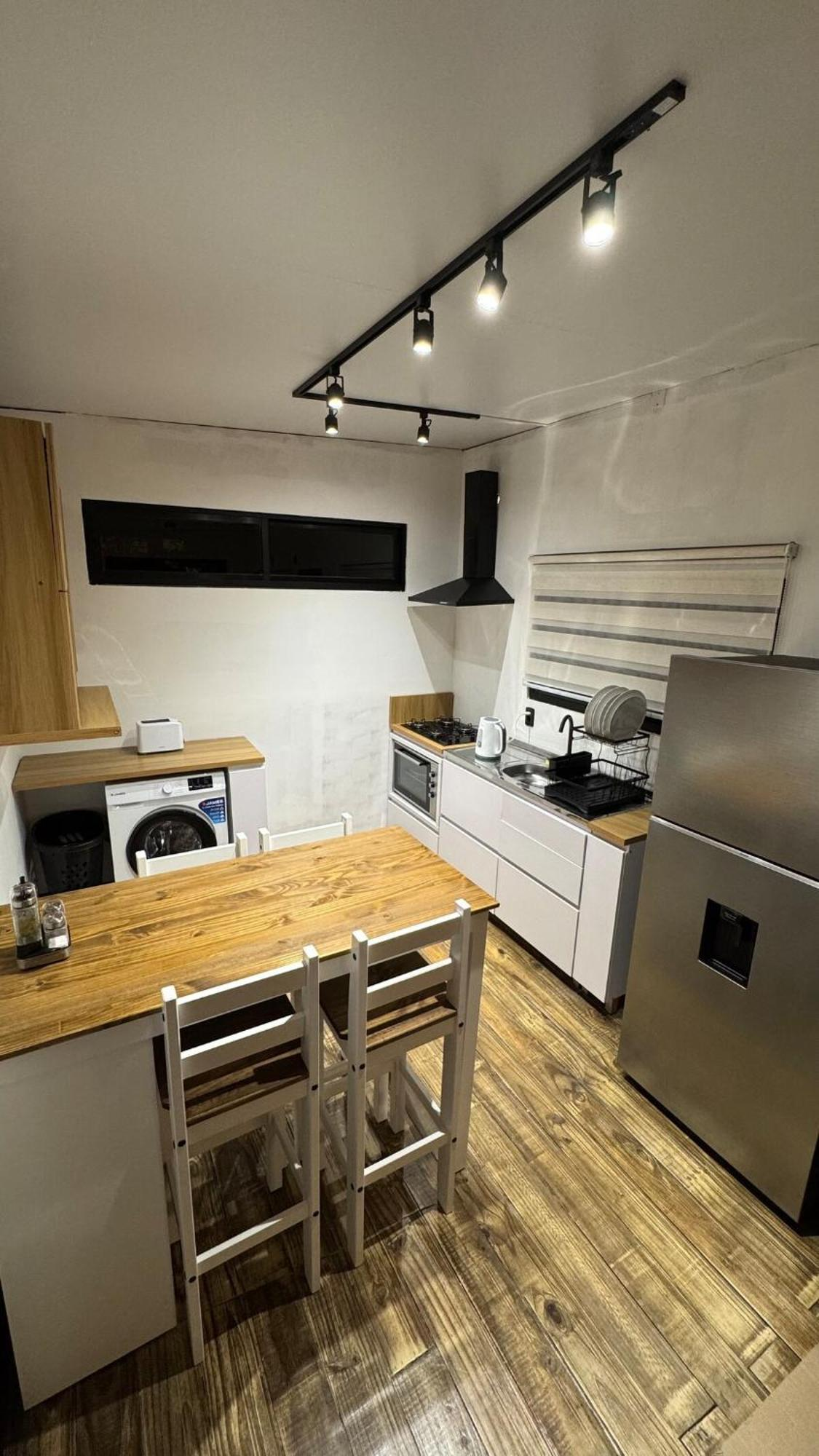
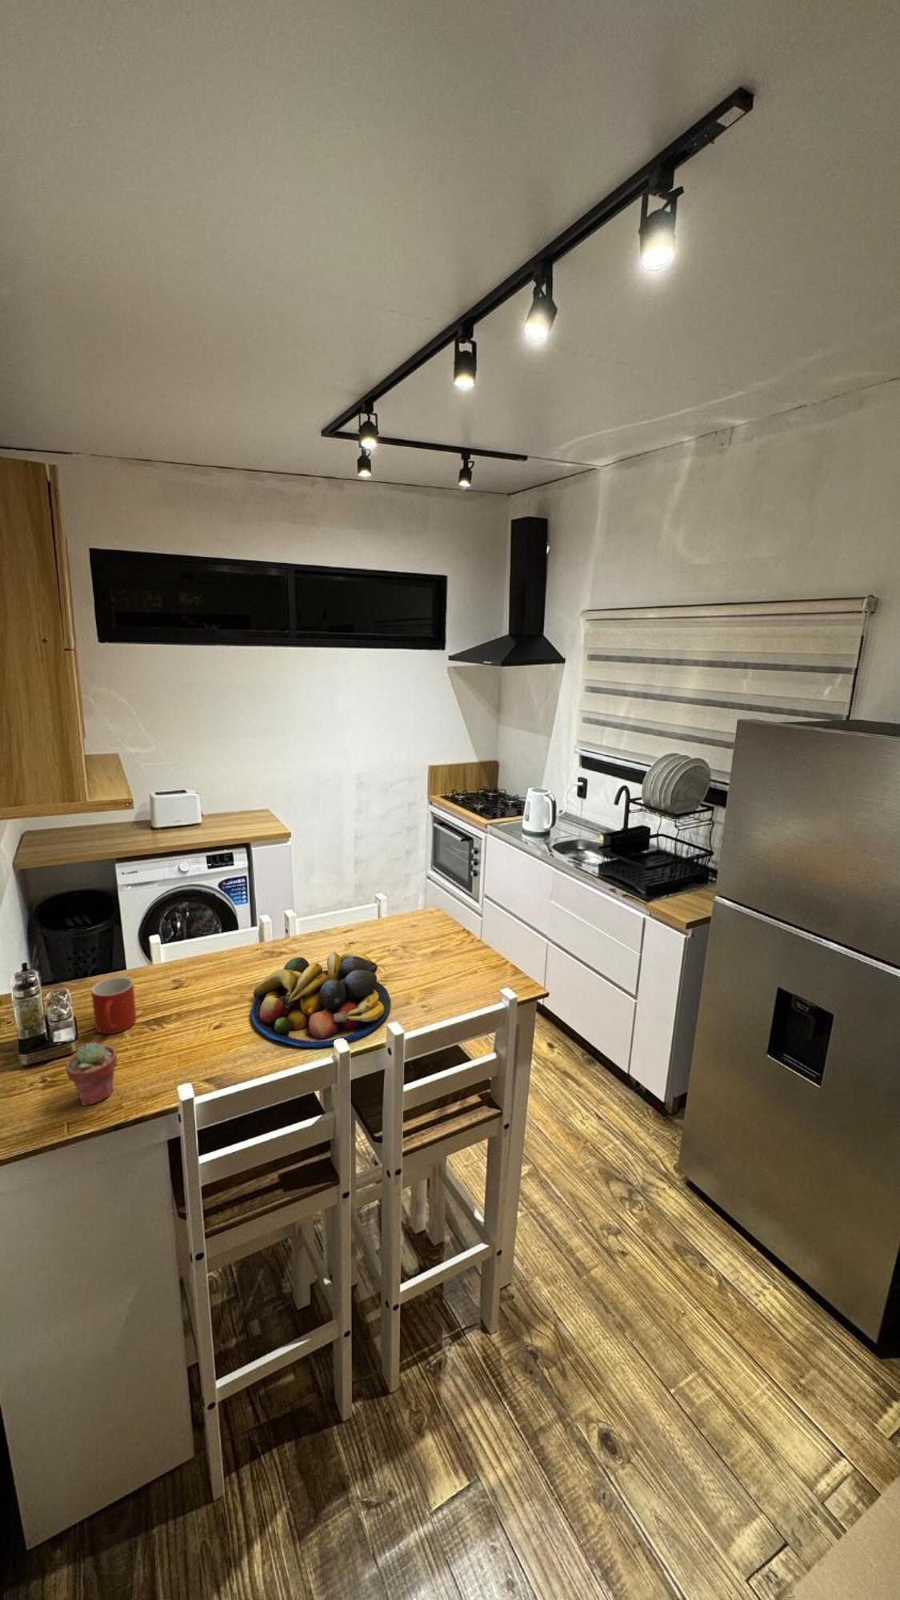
+ mug (113, 1009)
+ fruit bowl (321, 985)
+ potted succulent (92, 1069)
